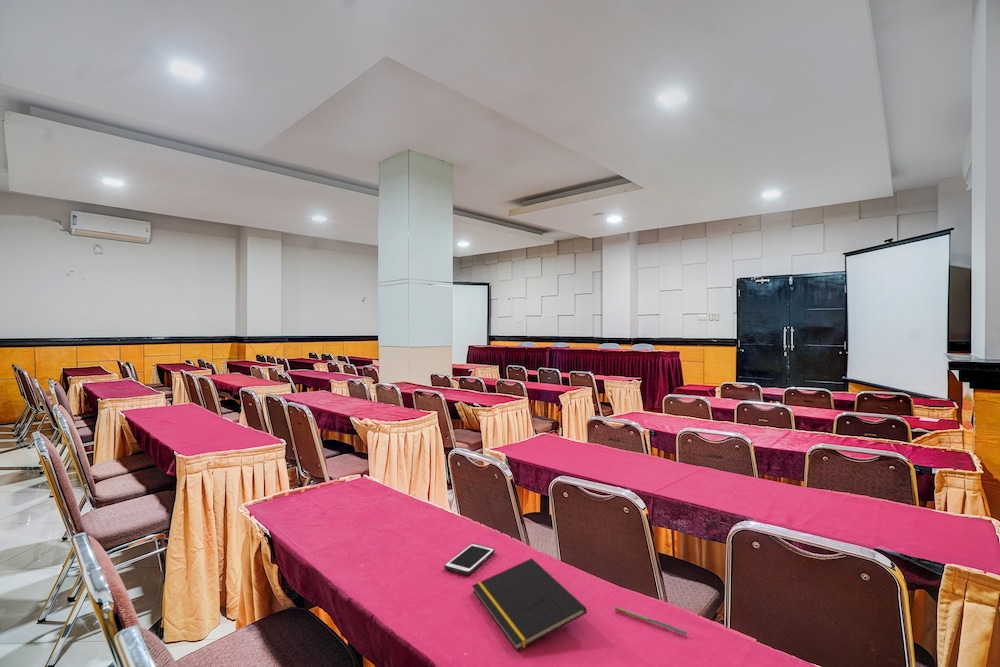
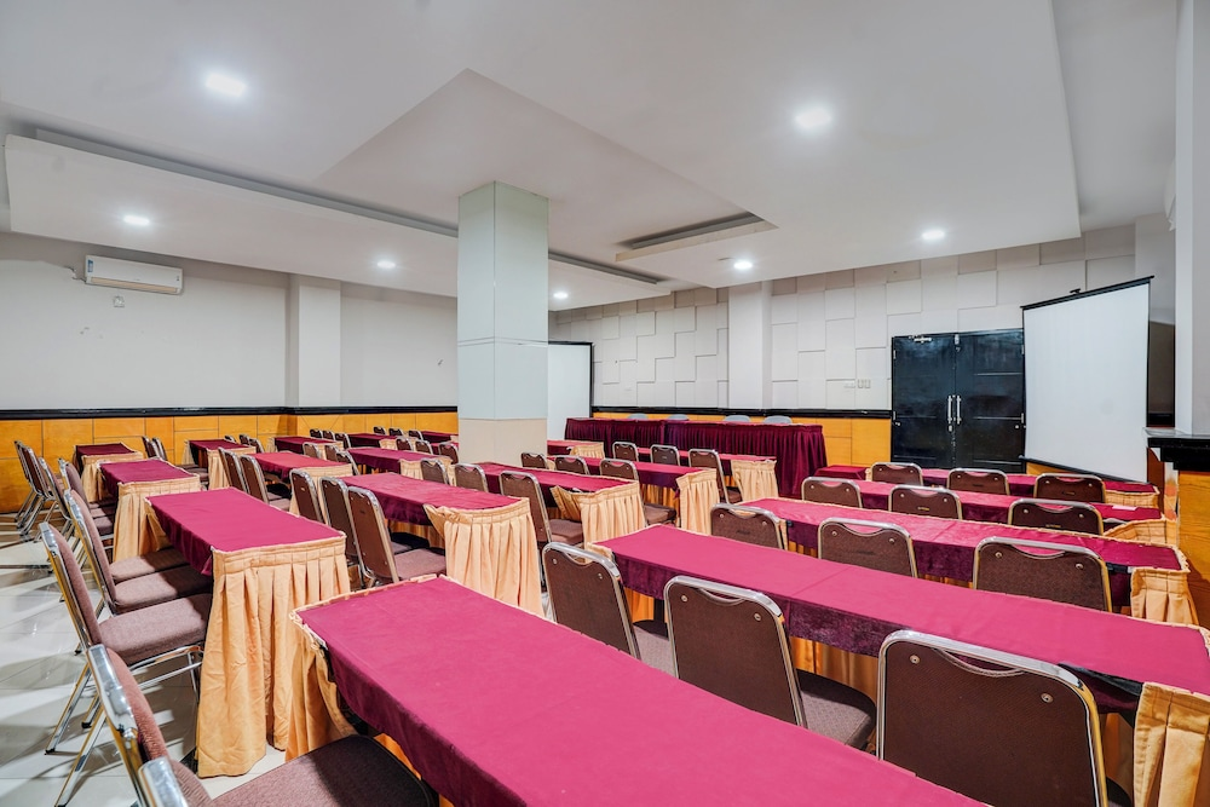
- cell phone (470, 558)
- notepad (525, 598)
- pen (649, 620)
